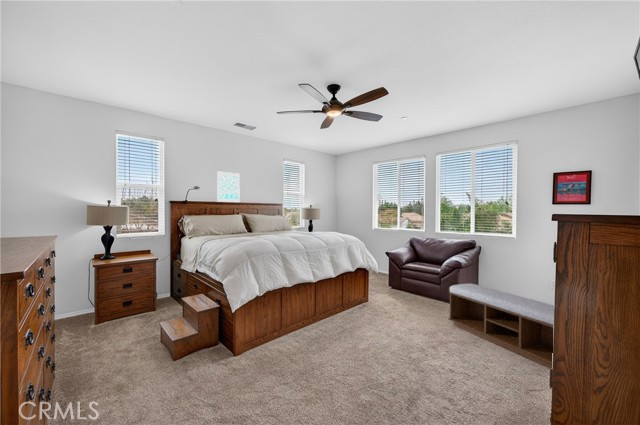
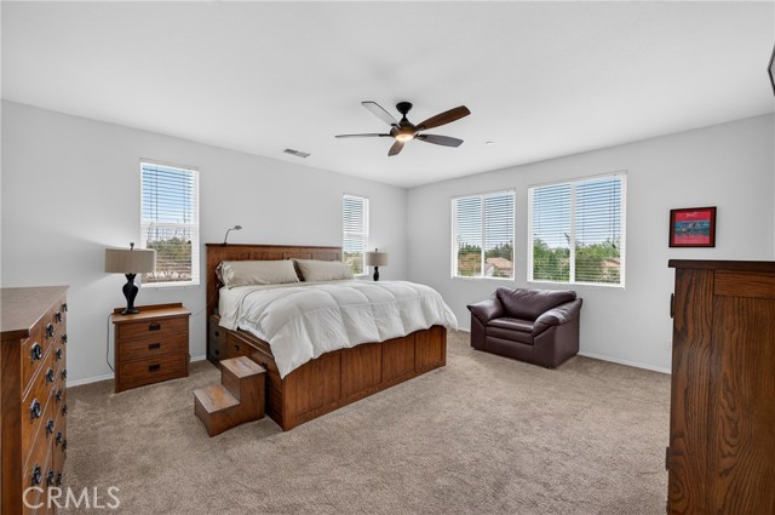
- wall art (228, 187)
- bench (511, 320)
